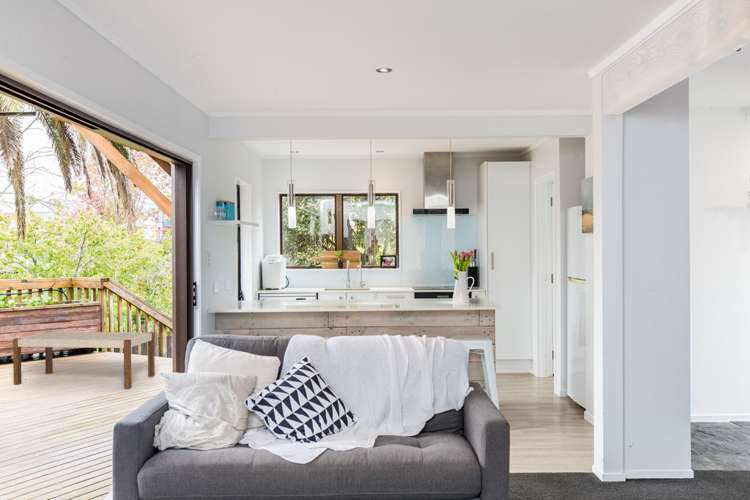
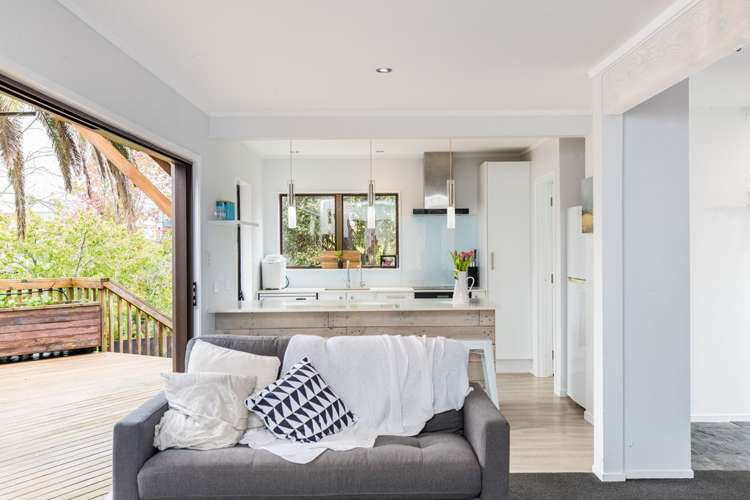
- bench (86, 347)
